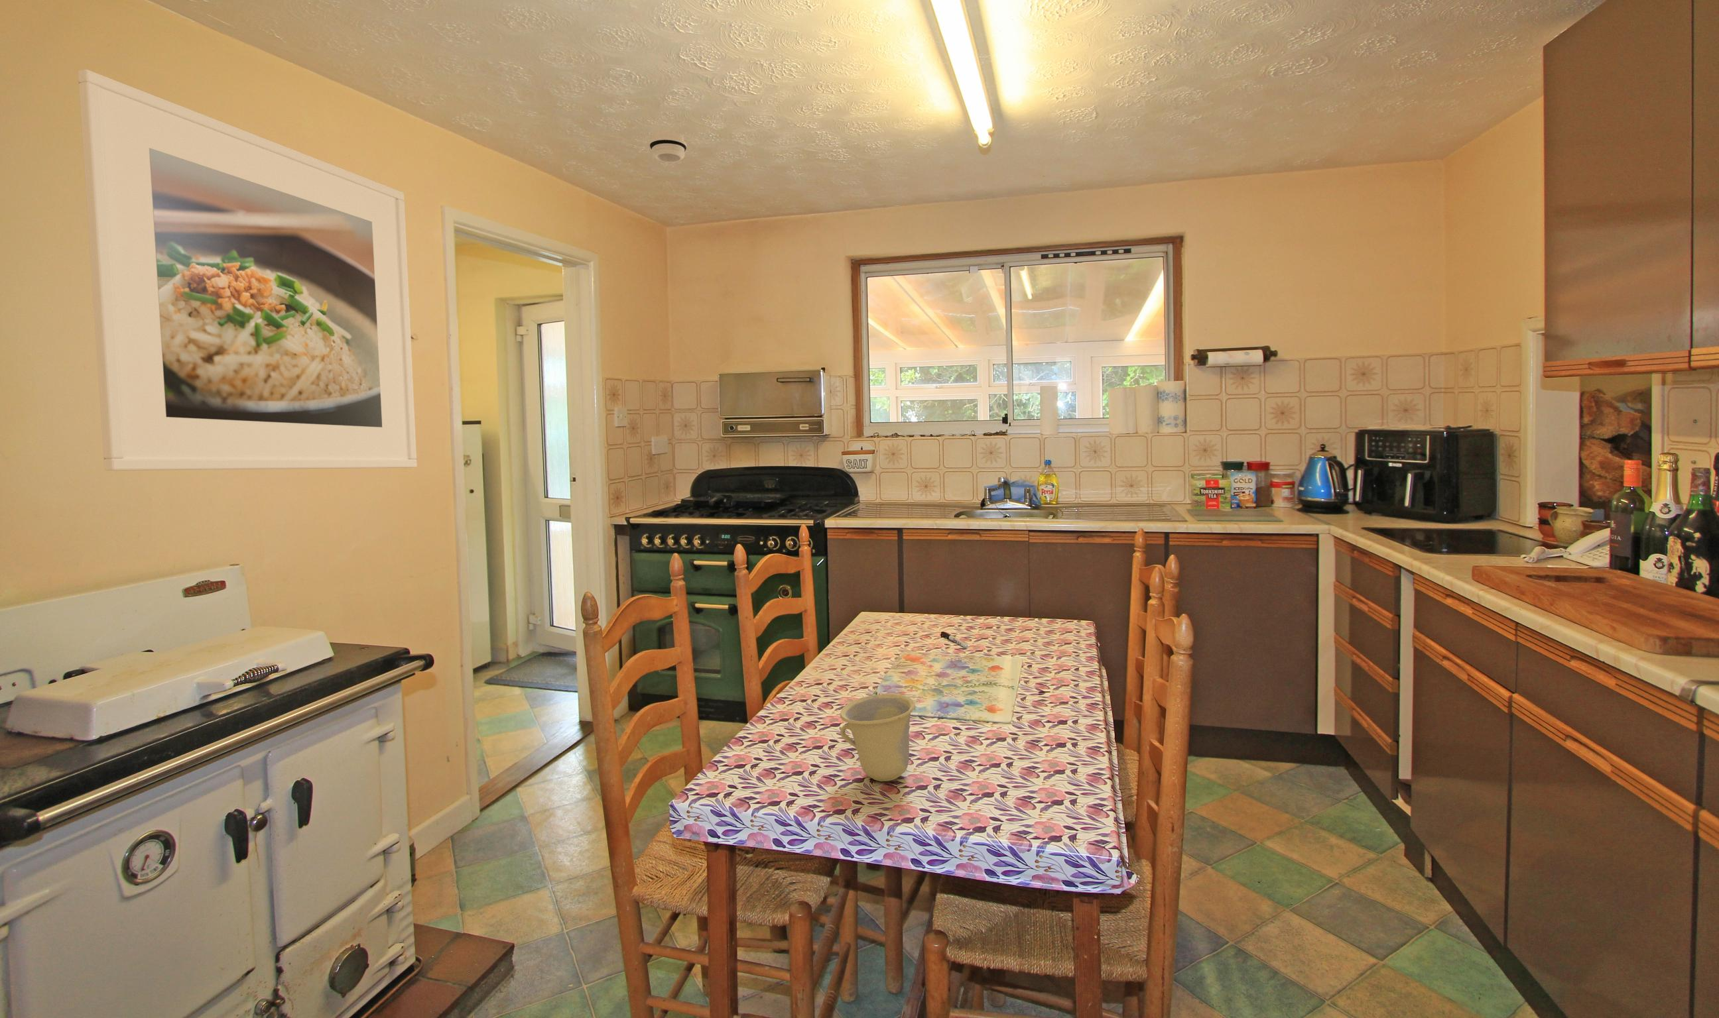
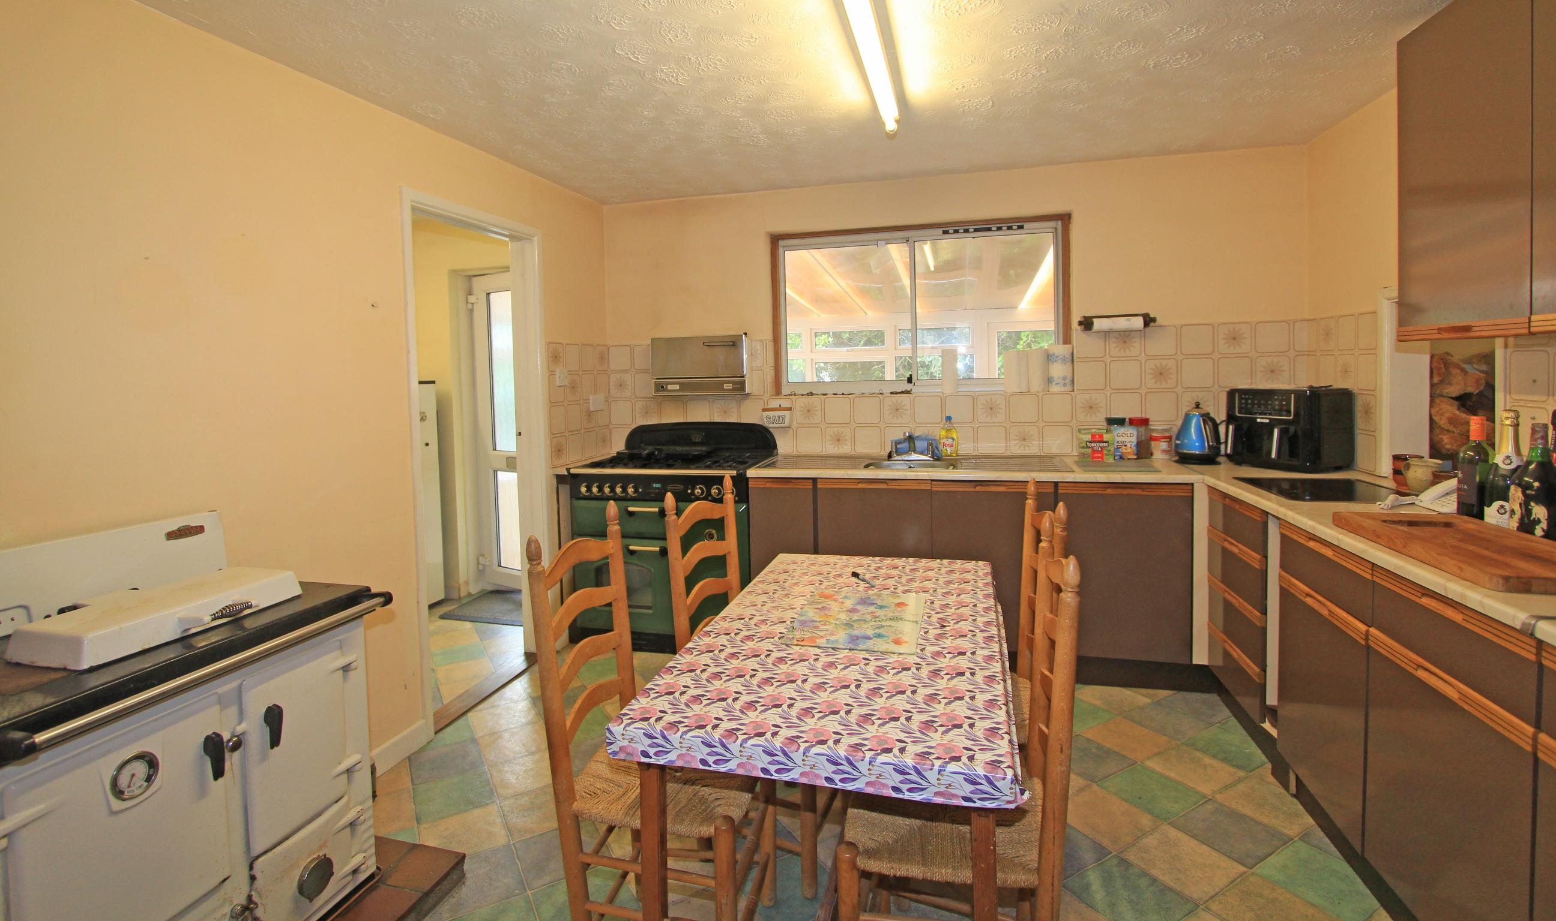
- cup (878, 739)
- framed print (280, 307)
- smoke detector (668, 147)
